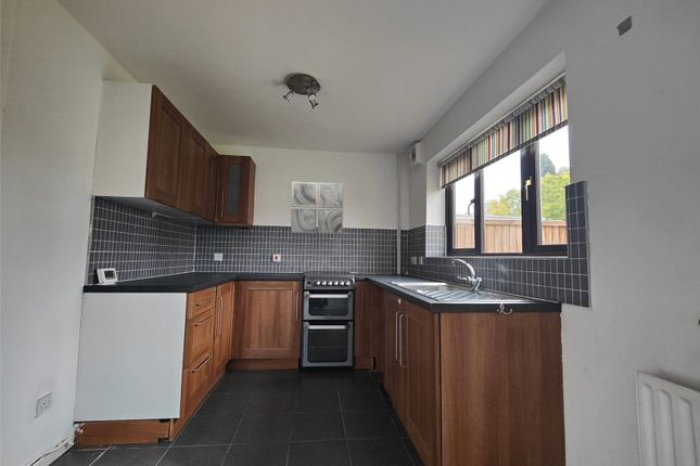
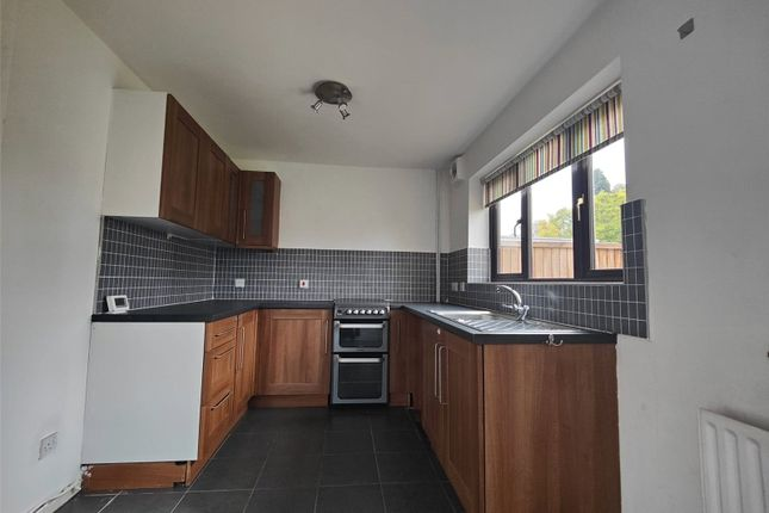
- wall art (318, 207)
